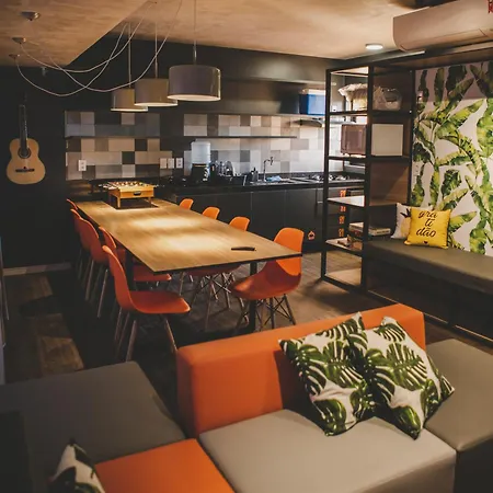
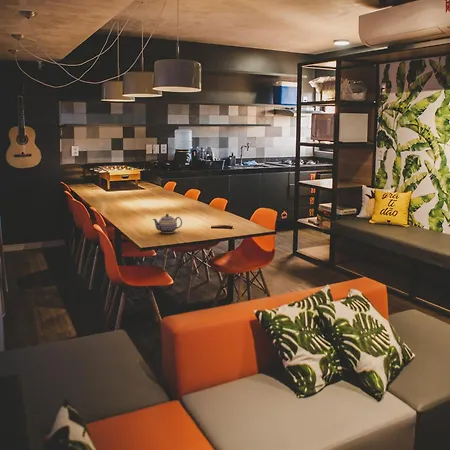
+ teapot (167, 223)
